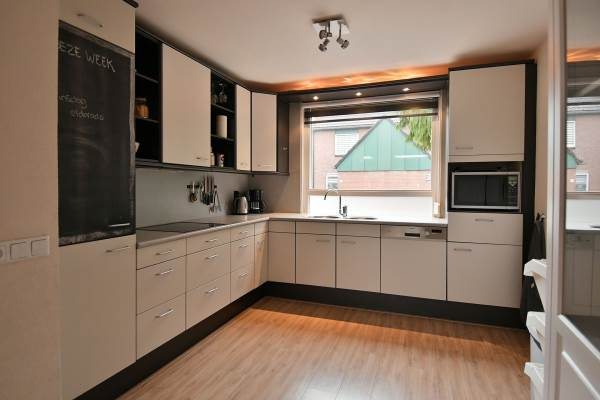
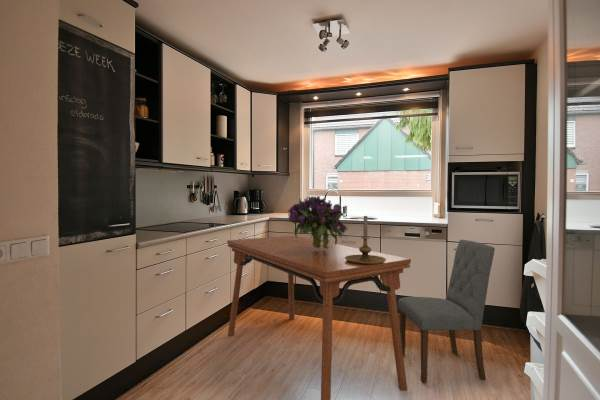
+ candle holder (365, 238)
+ dining table (293, 302)
+ bouquet (317, 222)
+ dining chair (443, 304)
